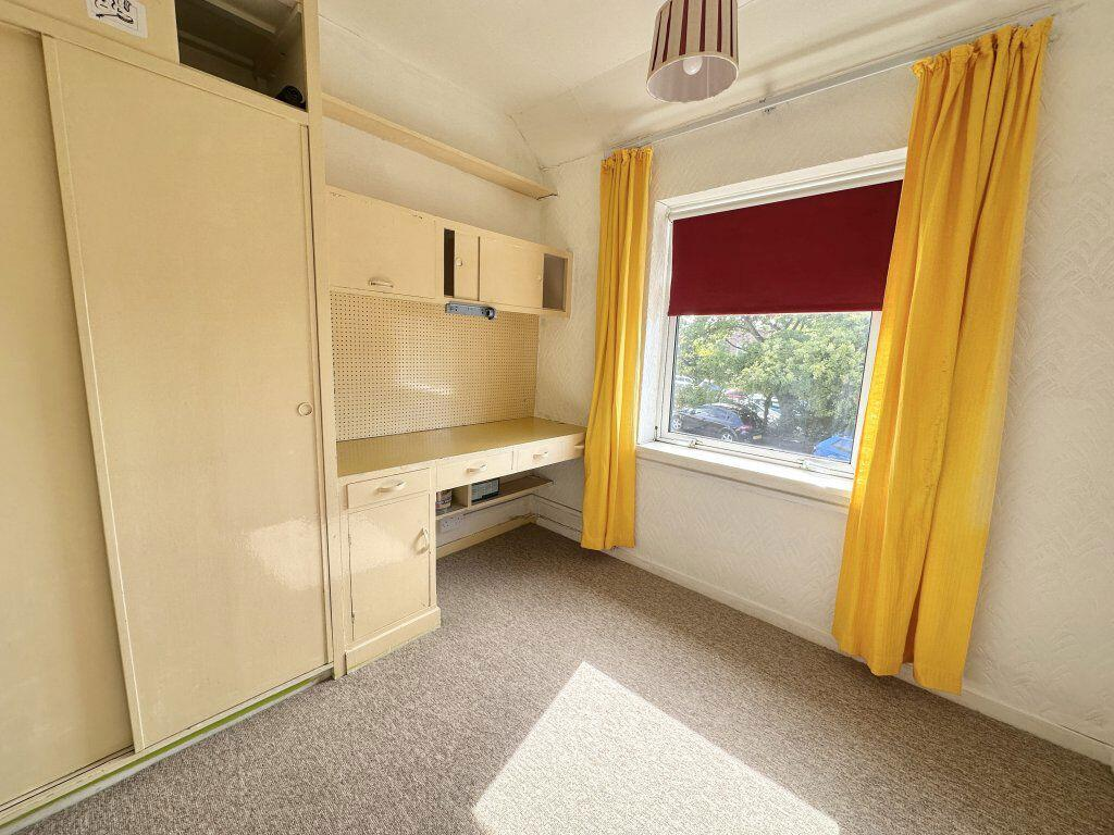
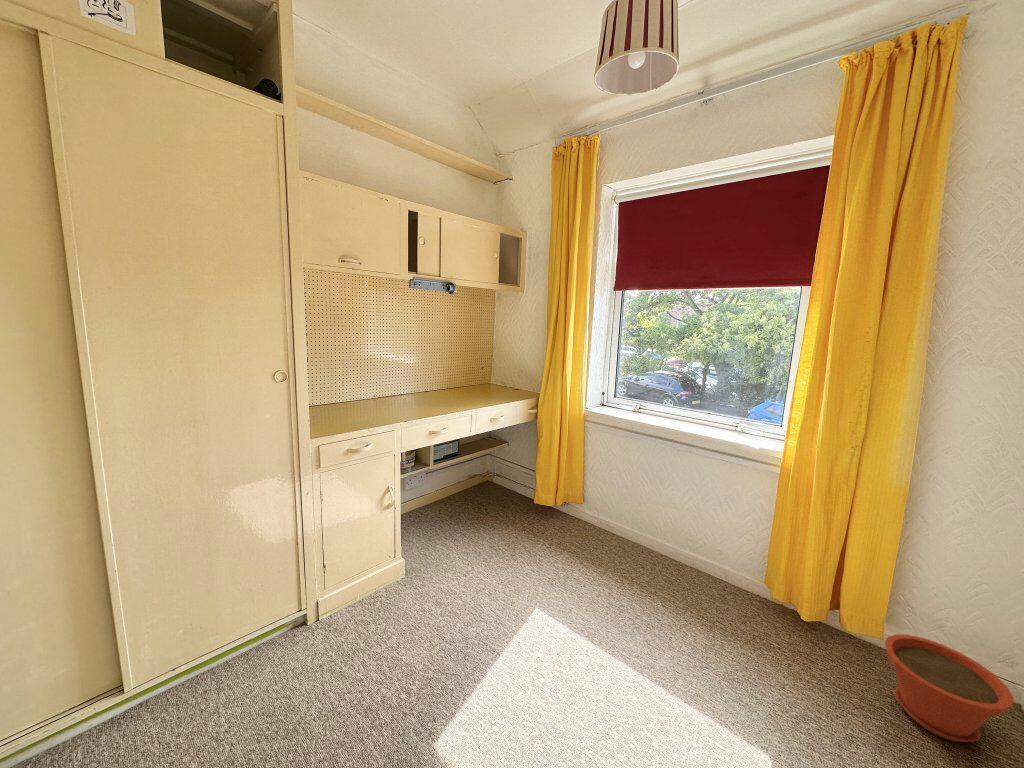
+ plant pot (938, 693)
